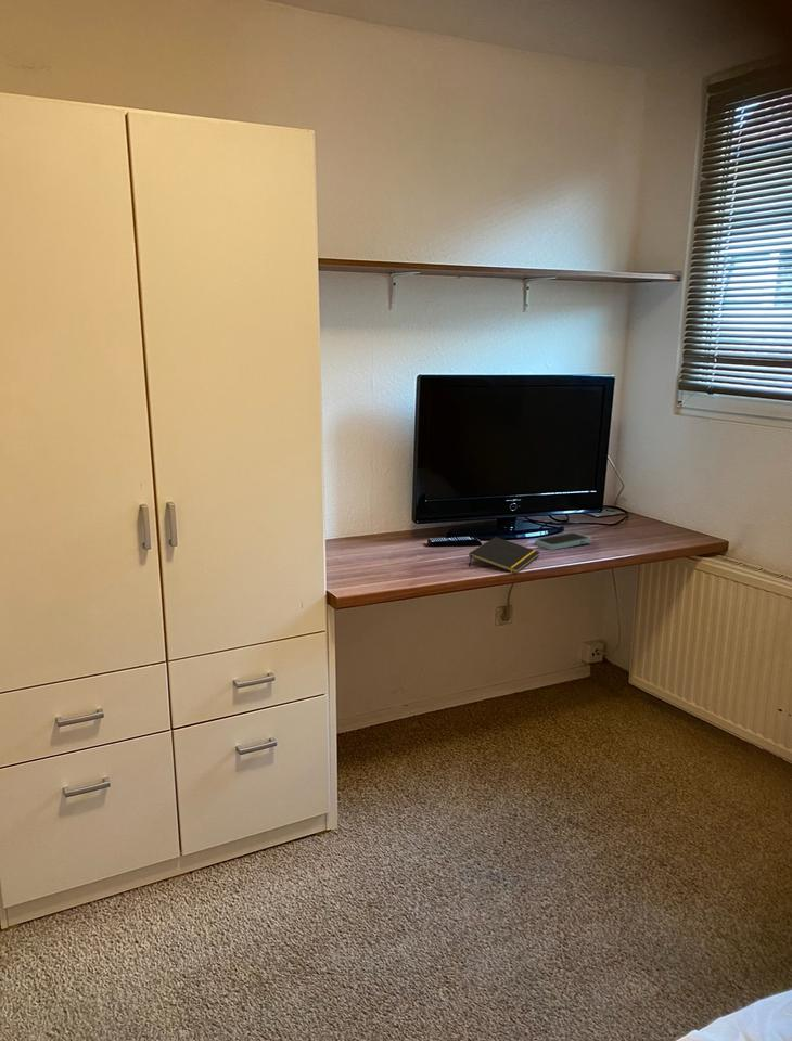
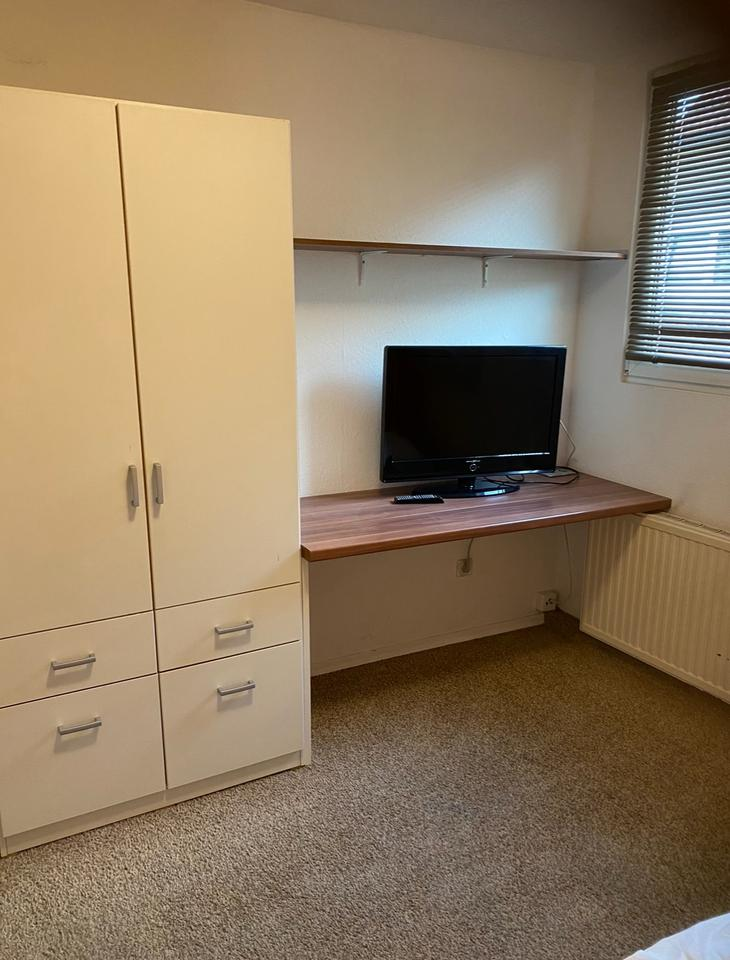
- notepad (504, 554)
- smartphone (562, 540)
